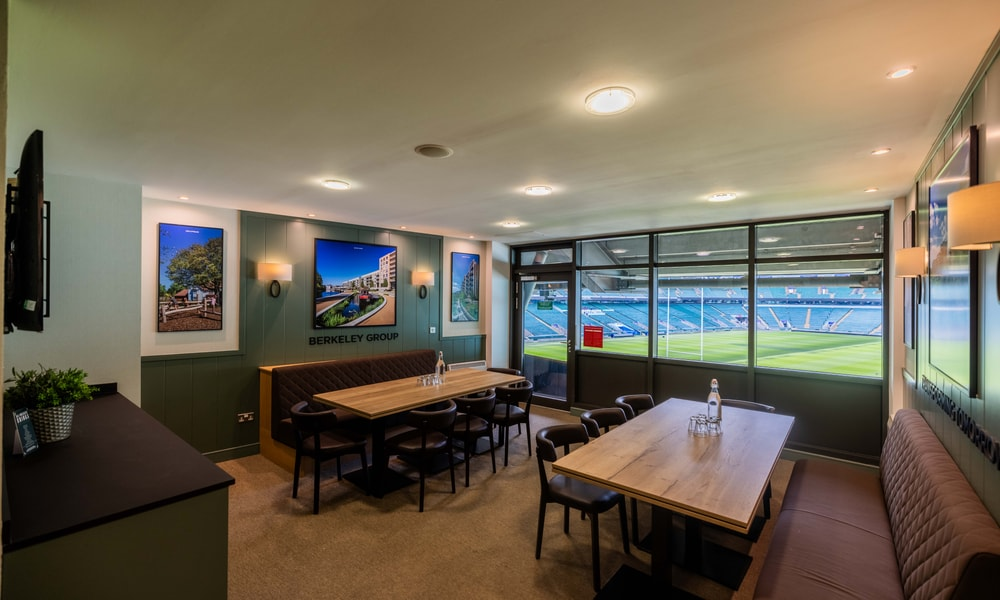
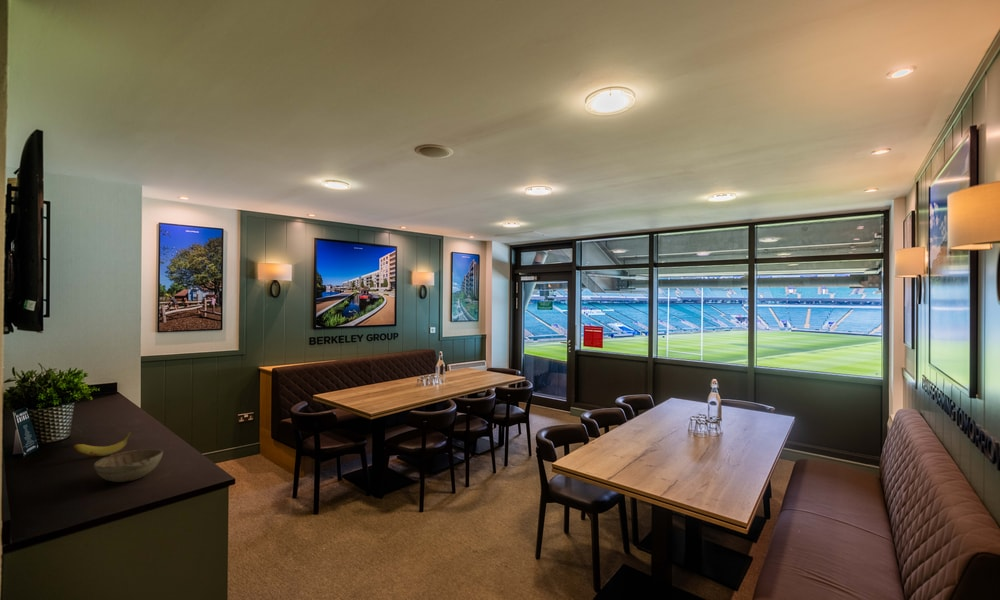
+ decorative bowl (129, 466)
+ banana (103, 447)
